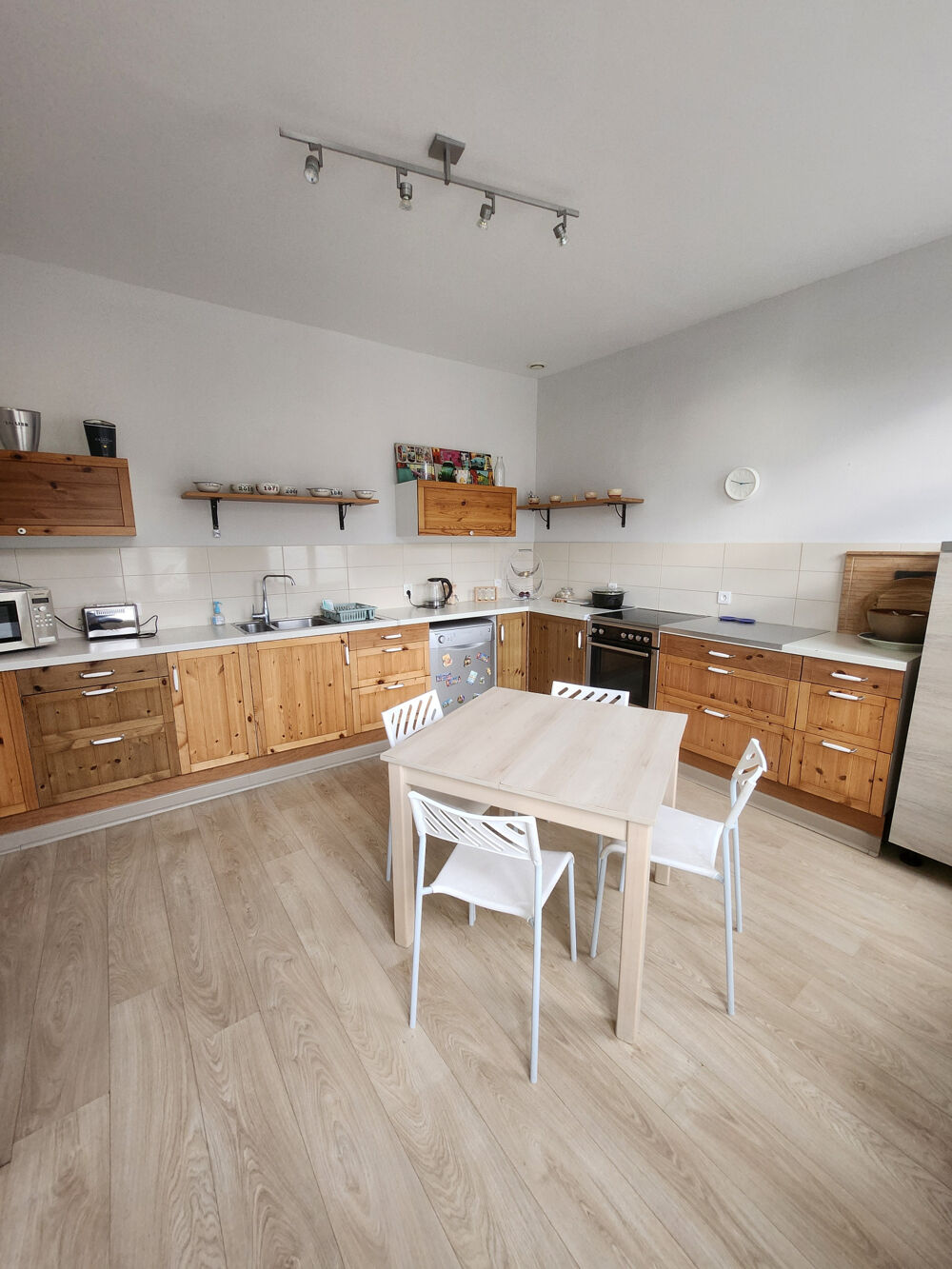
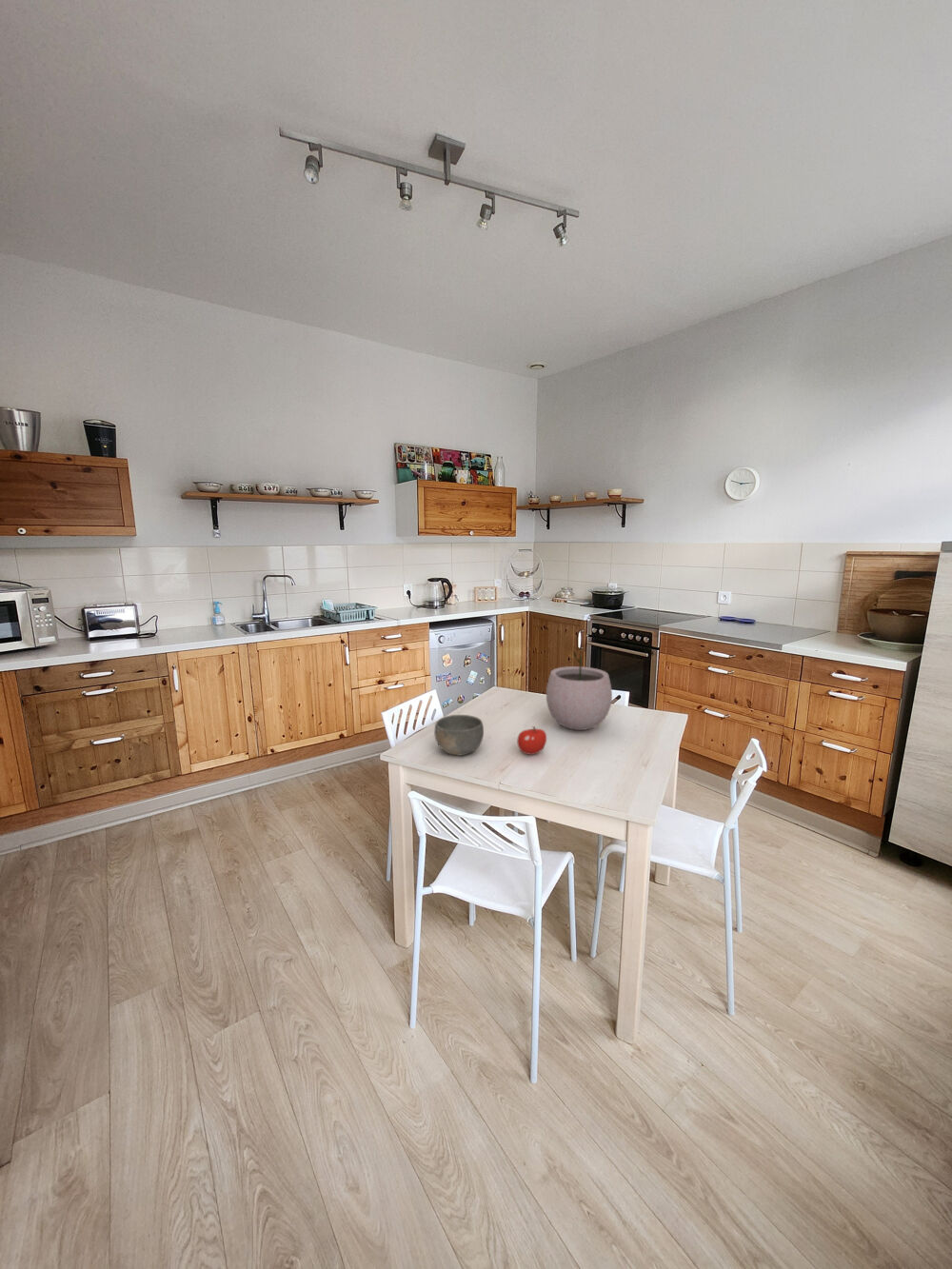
+ fruit (531, 739)
+ plant pot (579, 688)
+ bowl (459, 736)
